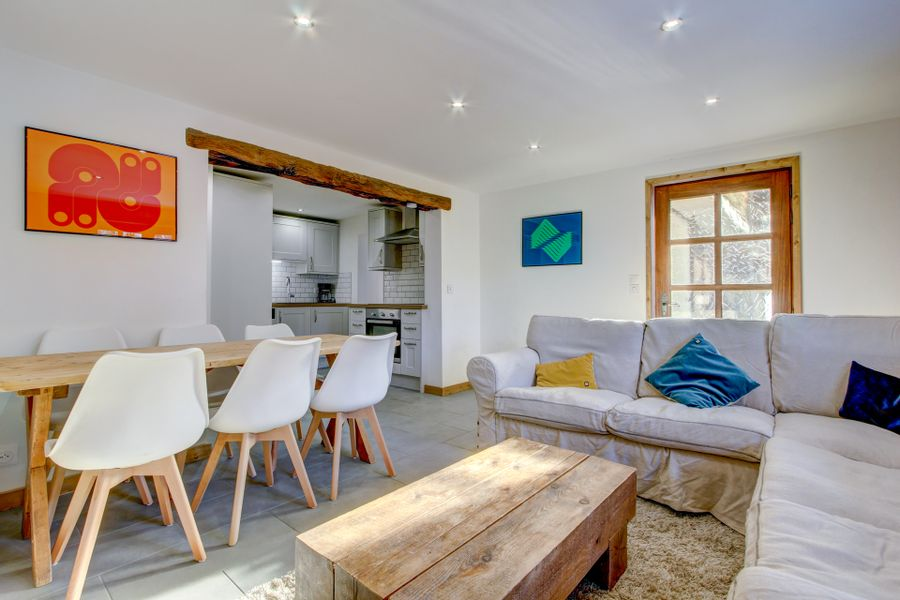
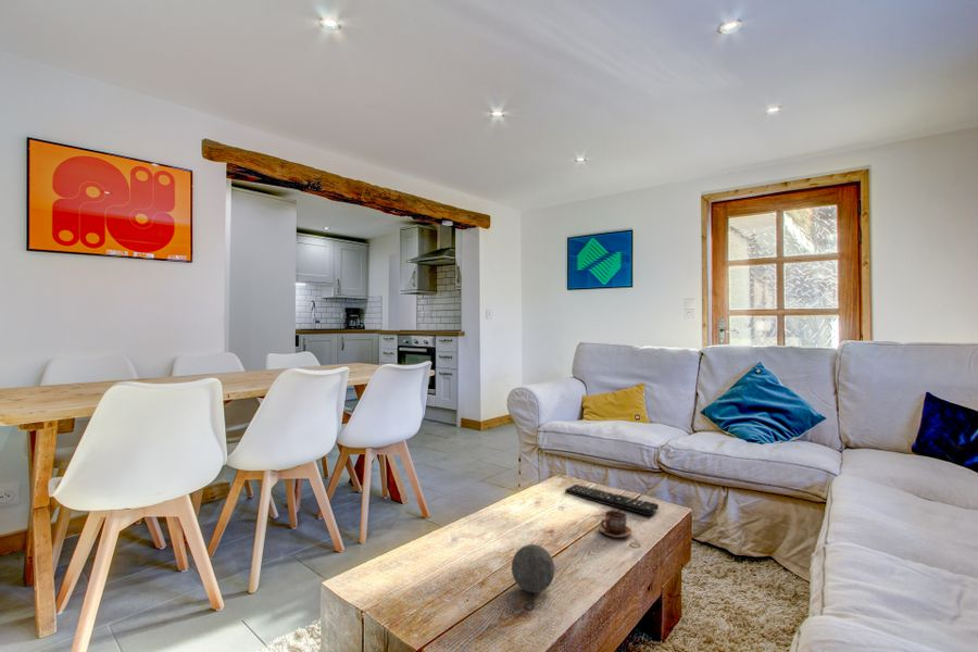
+ cup (614, 523)
+ decorative ball (532, 567)
+ remote control (610, 498)
